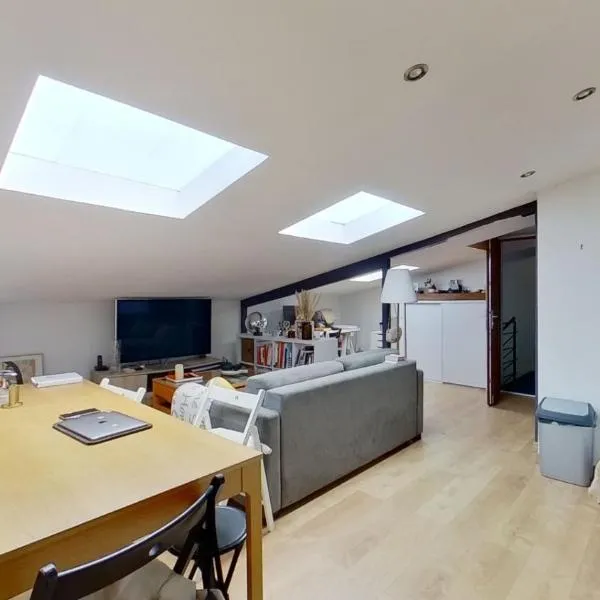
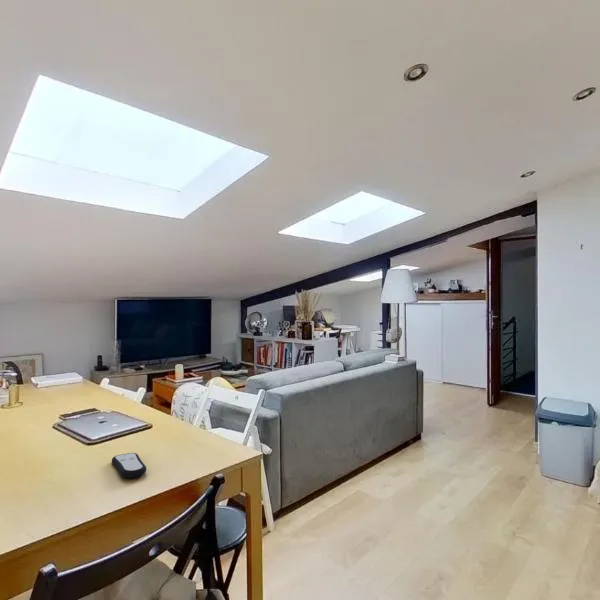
+ remote control (129, 464)
